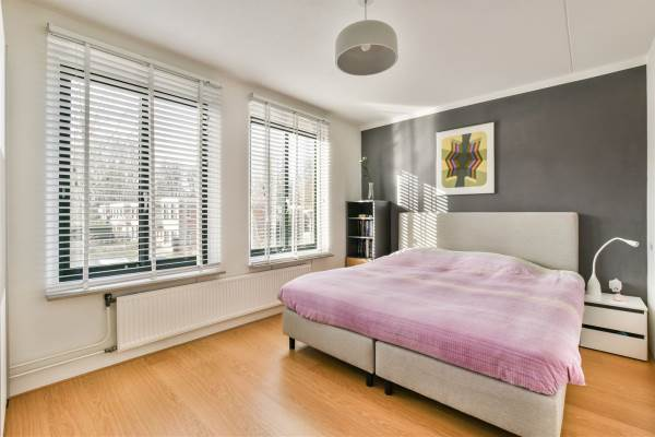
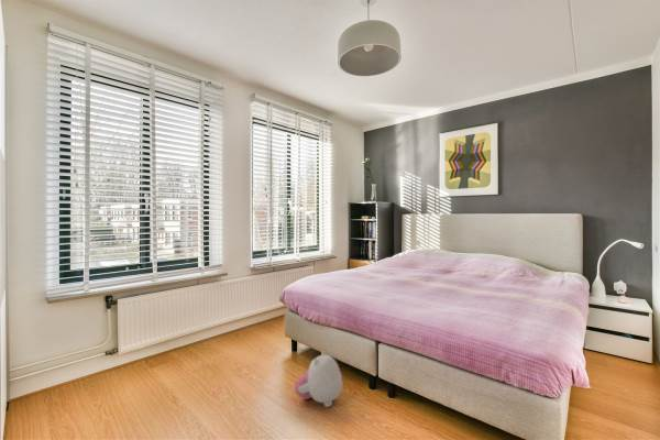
+ plush toy (319, 377)
